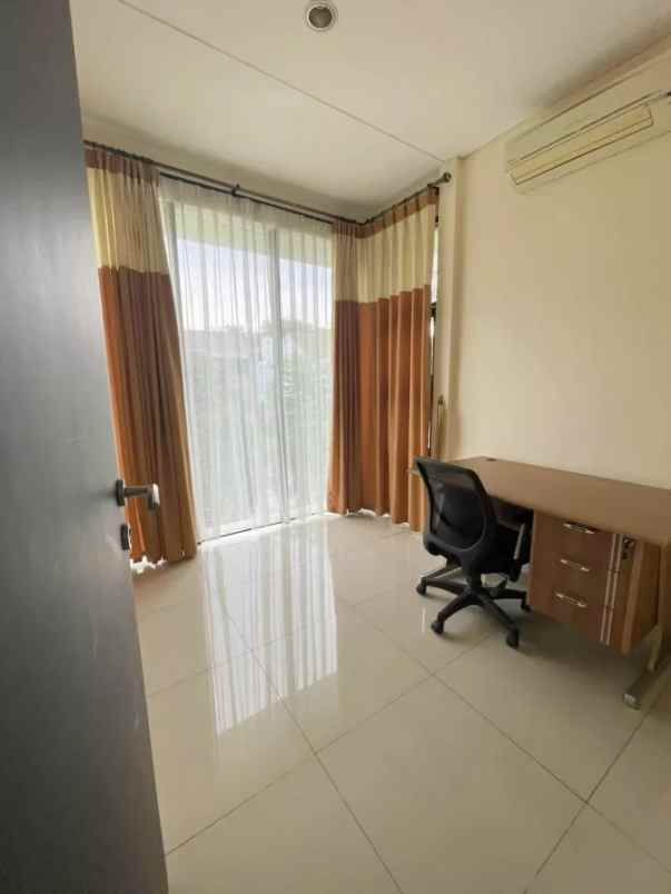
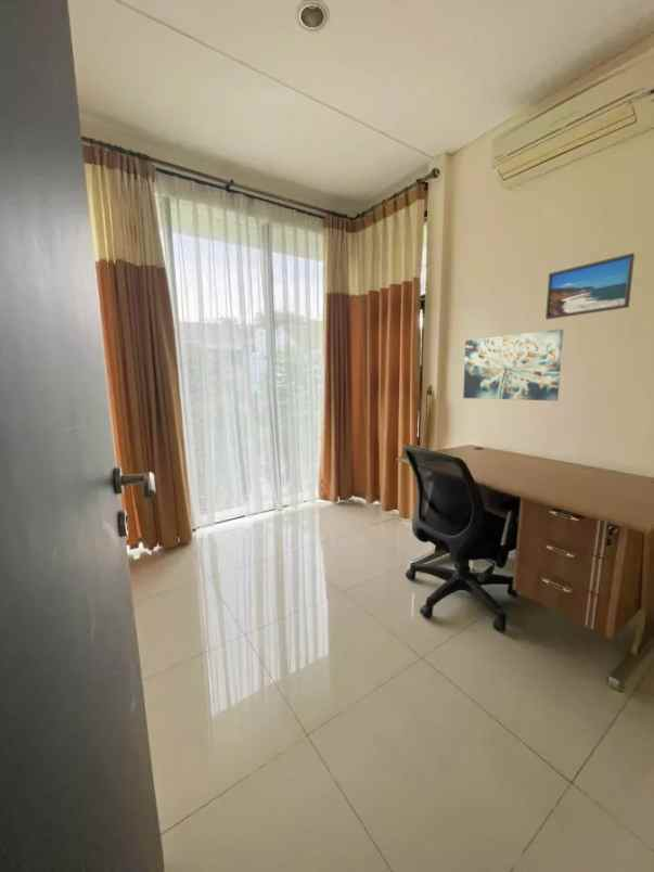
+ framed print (586, 288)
+ wall art (506, 368)
